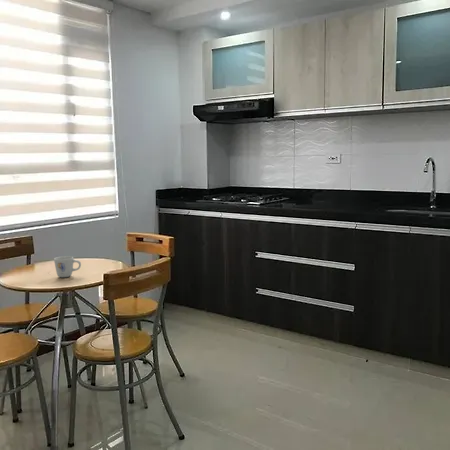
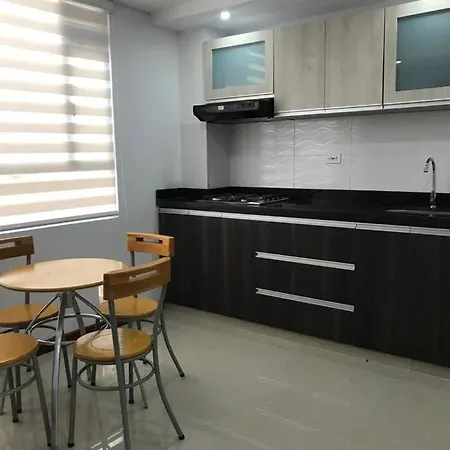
- mug (67, 267)
